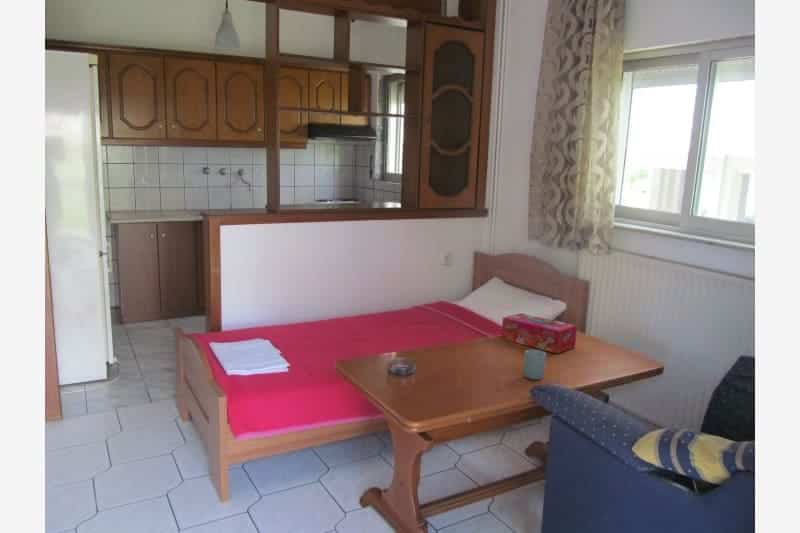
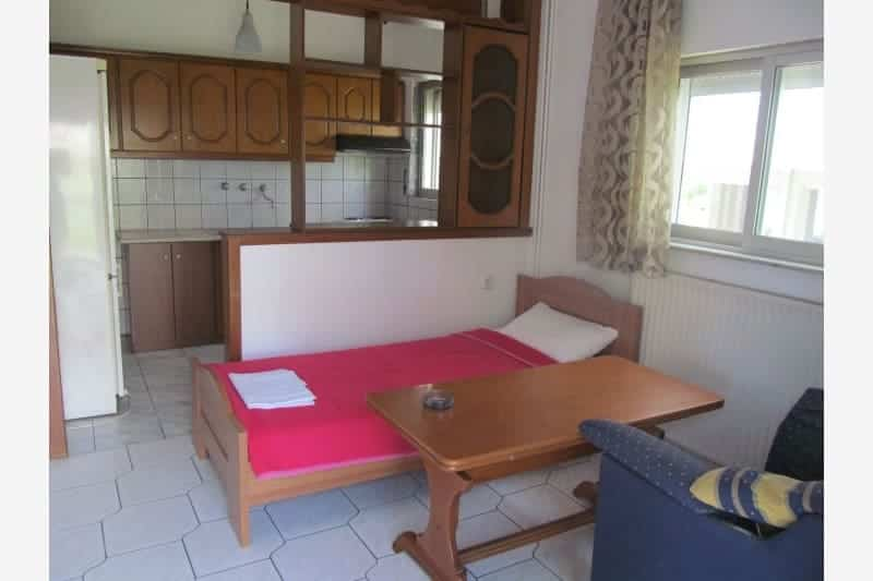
- cup (534, 365)
- tissue box (538, 332)
